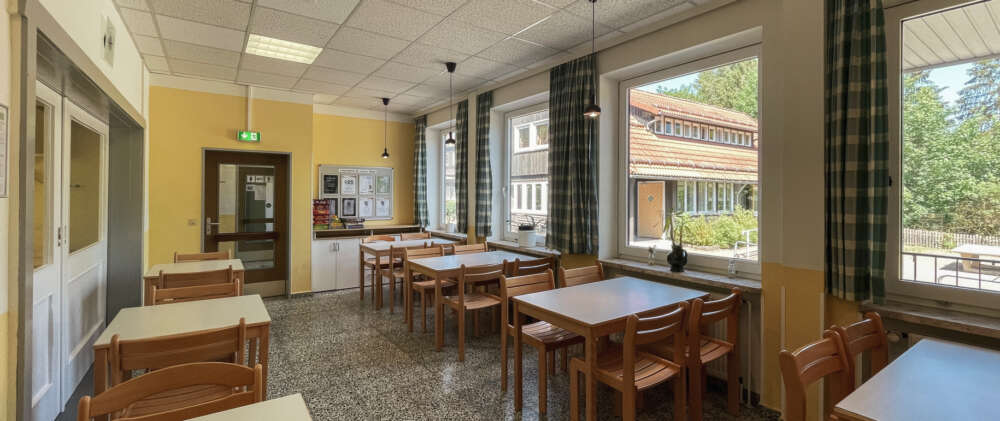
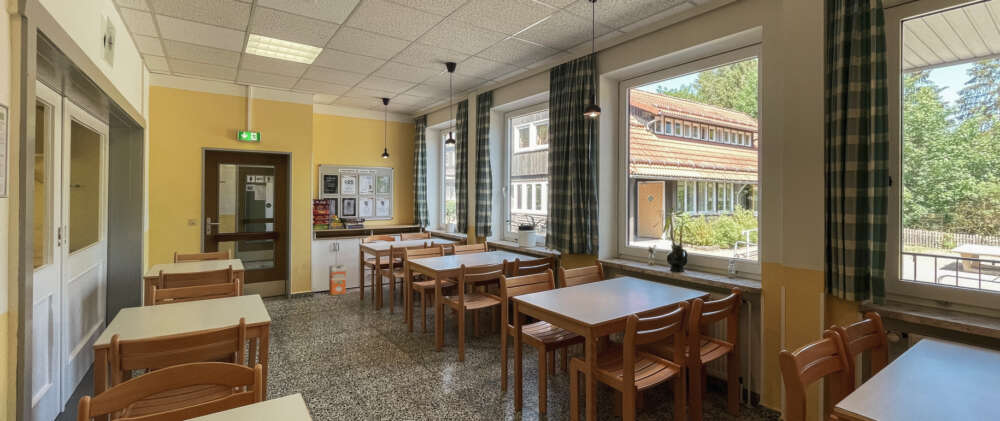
+ waste bin (337, 279)
